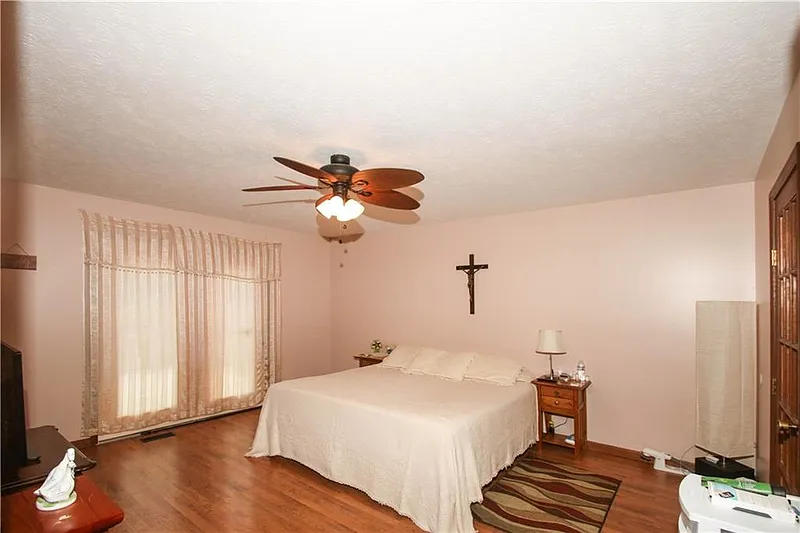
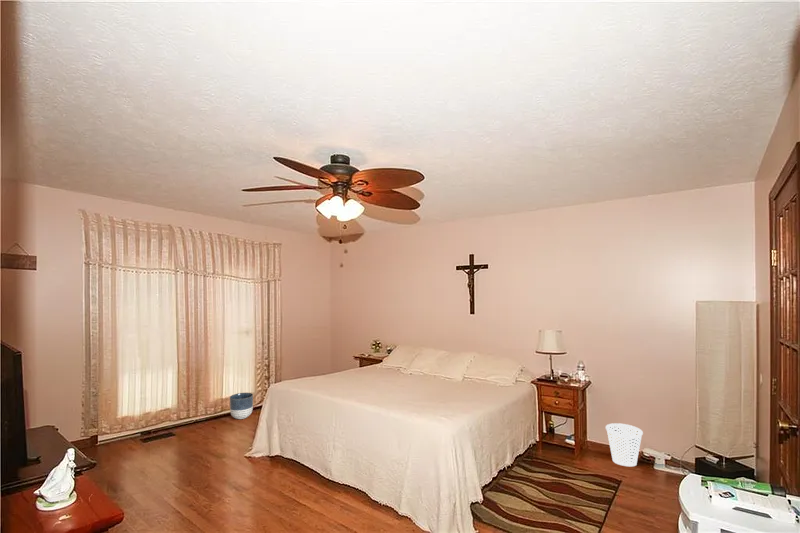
+ wastebasket (624, 445)
+ planter (241, 406)
